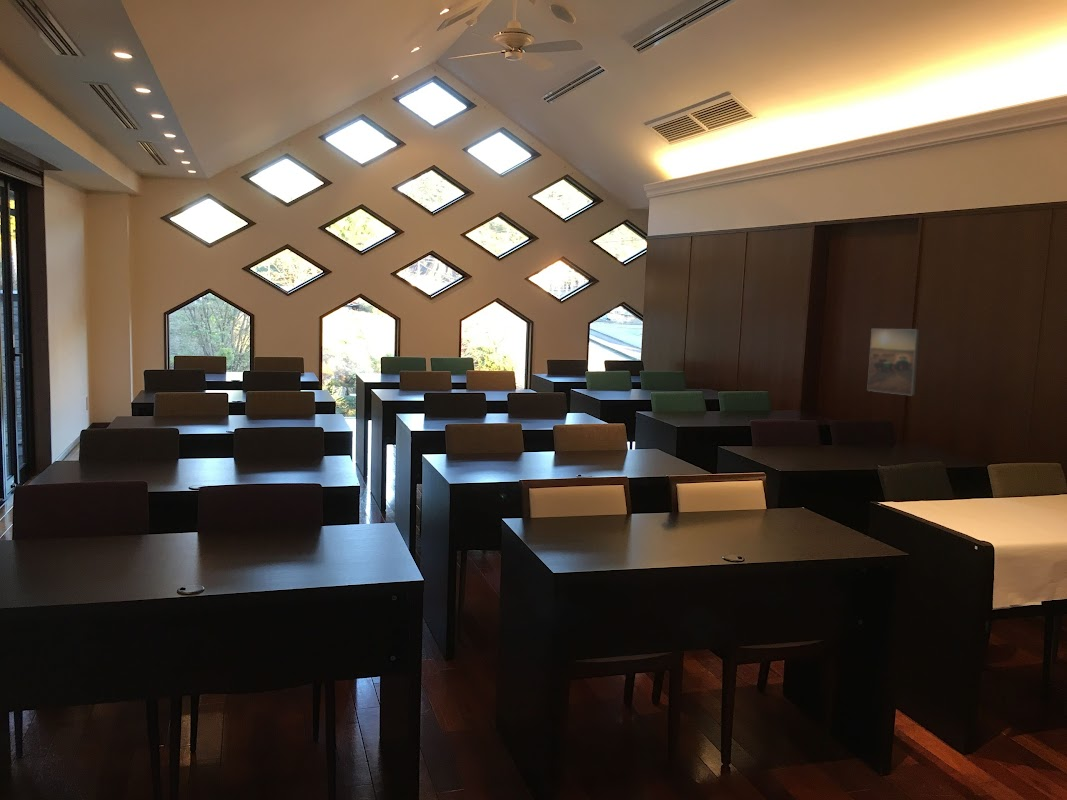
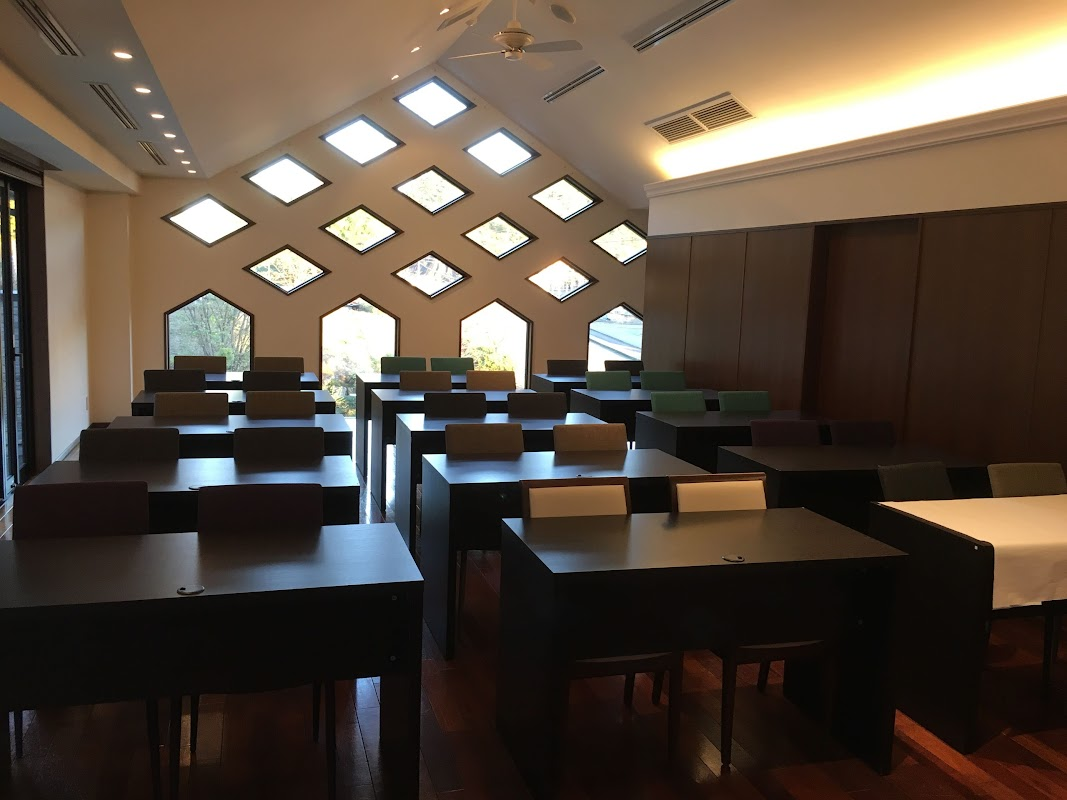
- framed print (892, 361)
